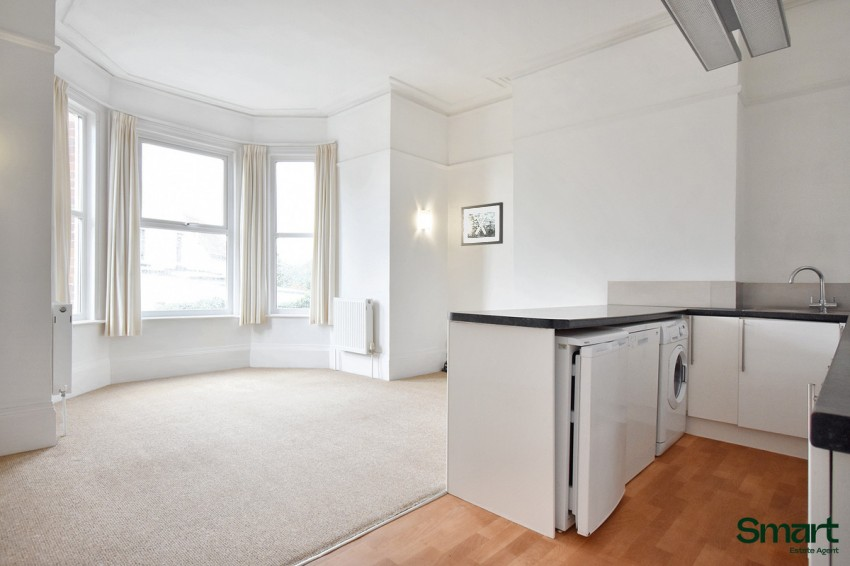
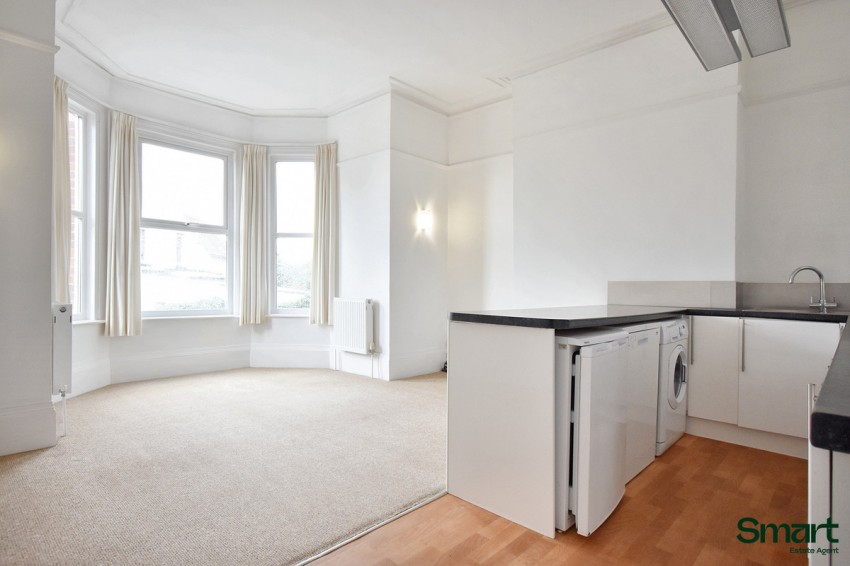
- wall art (481, 224)
